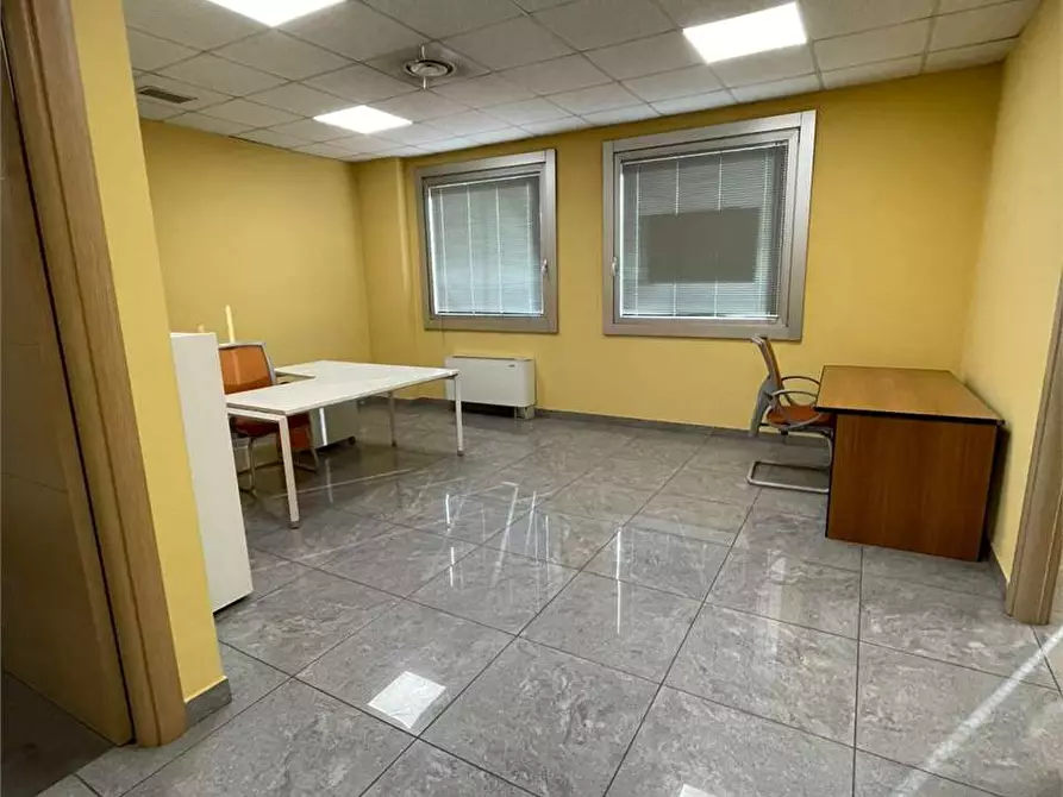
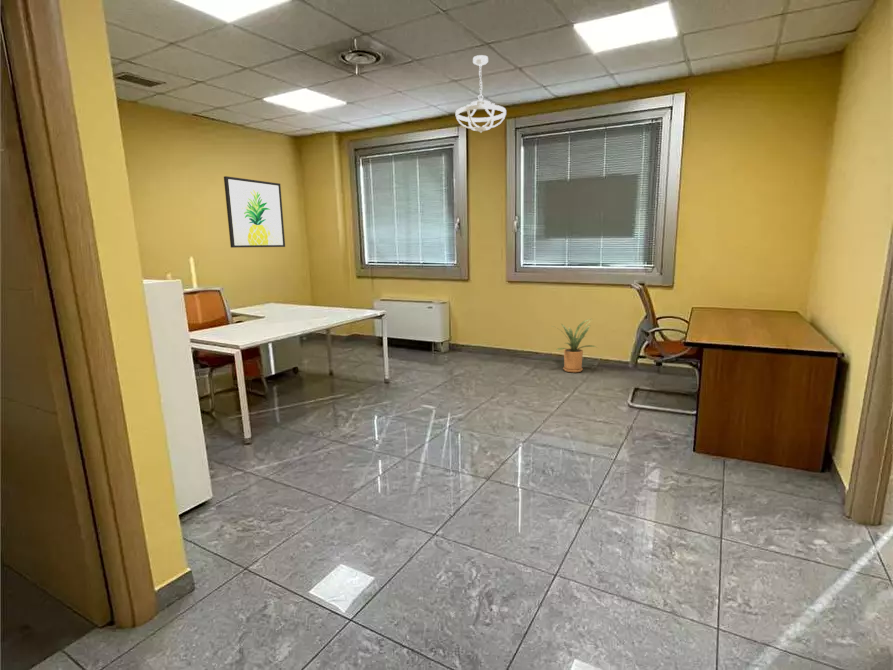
+ house plant (573, 344)
+ ceiling light fixture (481, 95)
+ wall art (256, 214)
